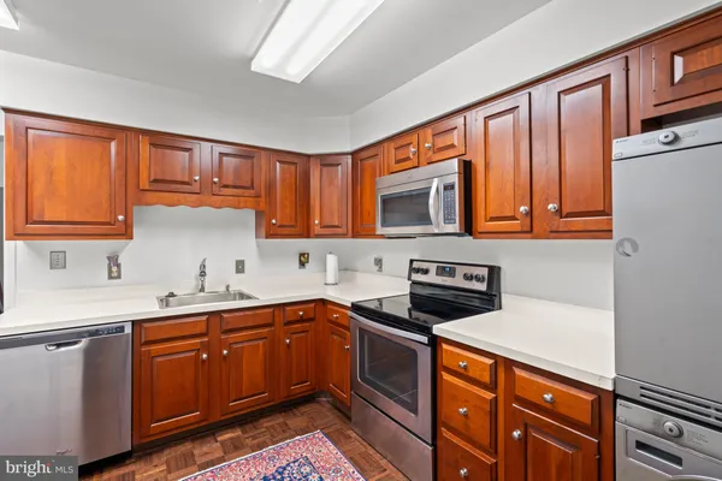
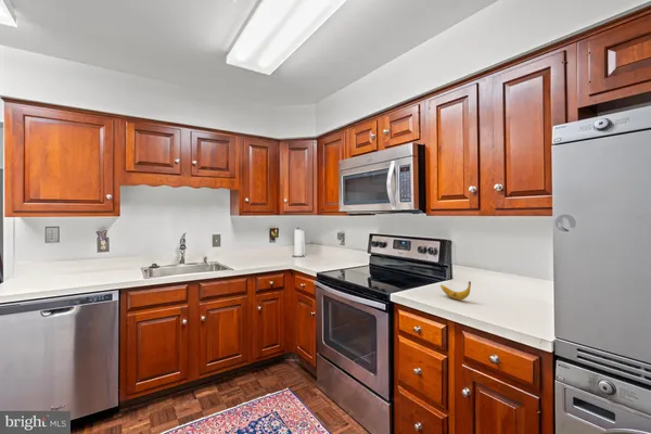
+ banana (454, 291)
